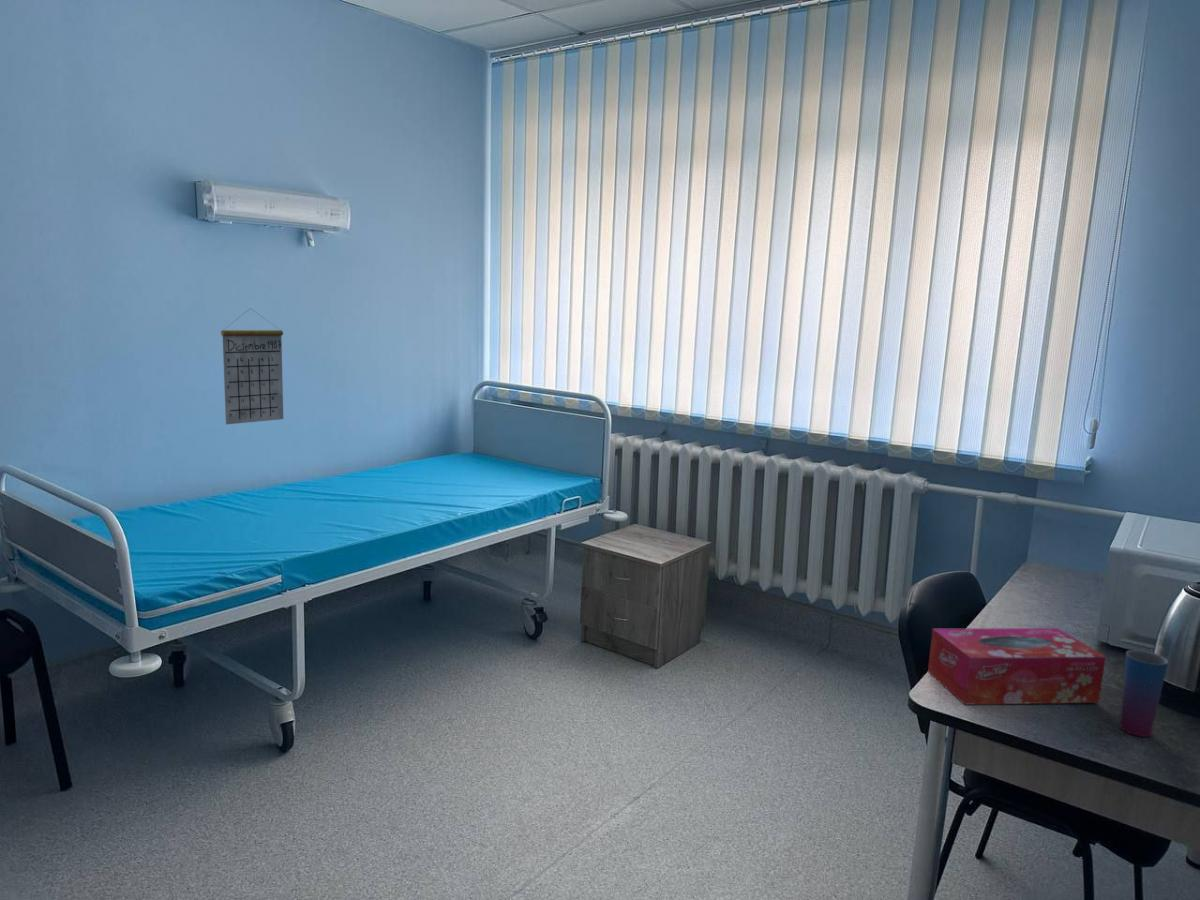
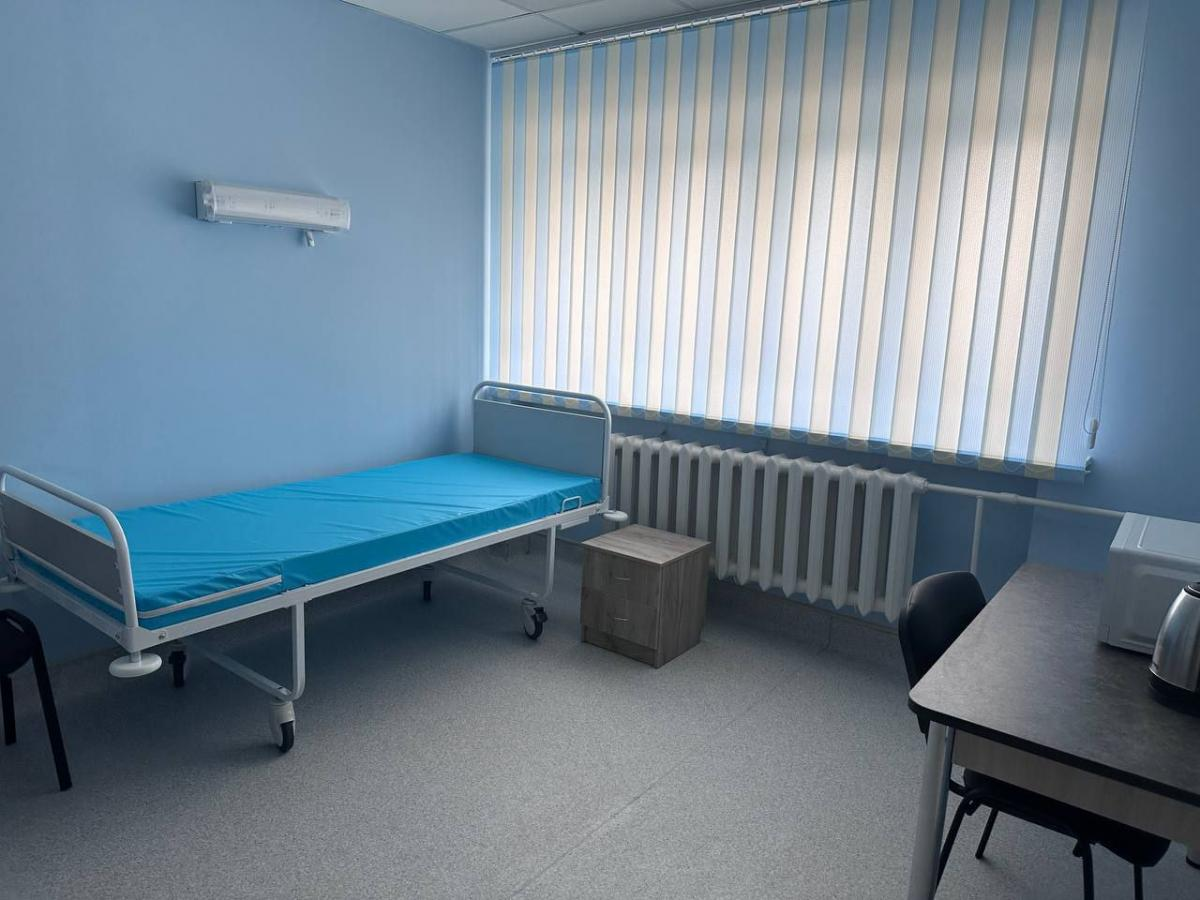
- tissue box (1013, 664)
- cup (1141, 693)
- calendar (253, 365)
